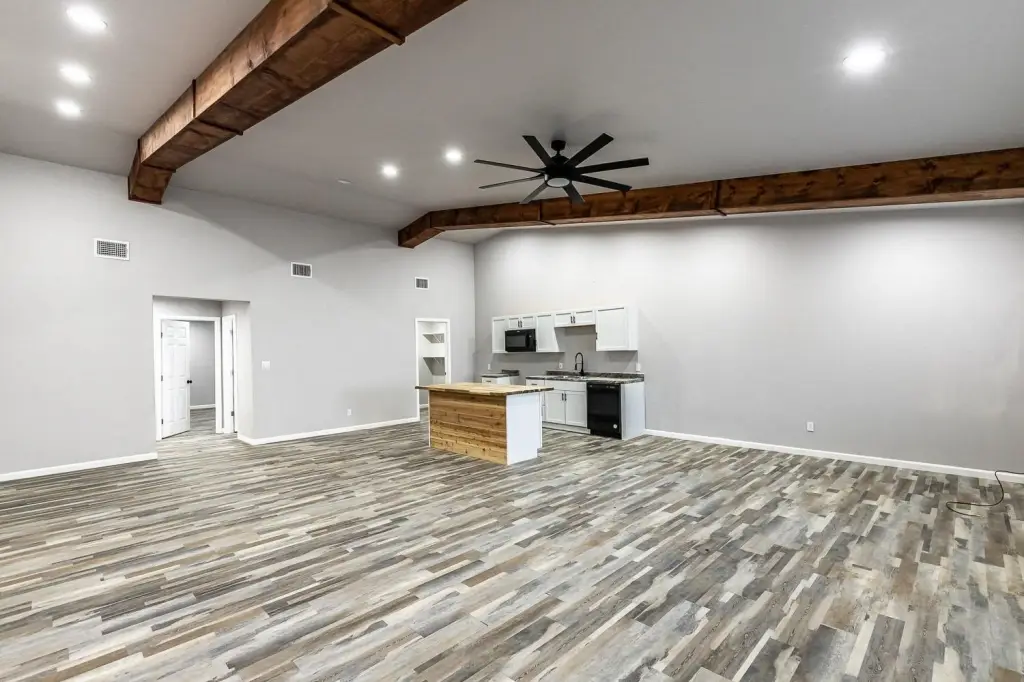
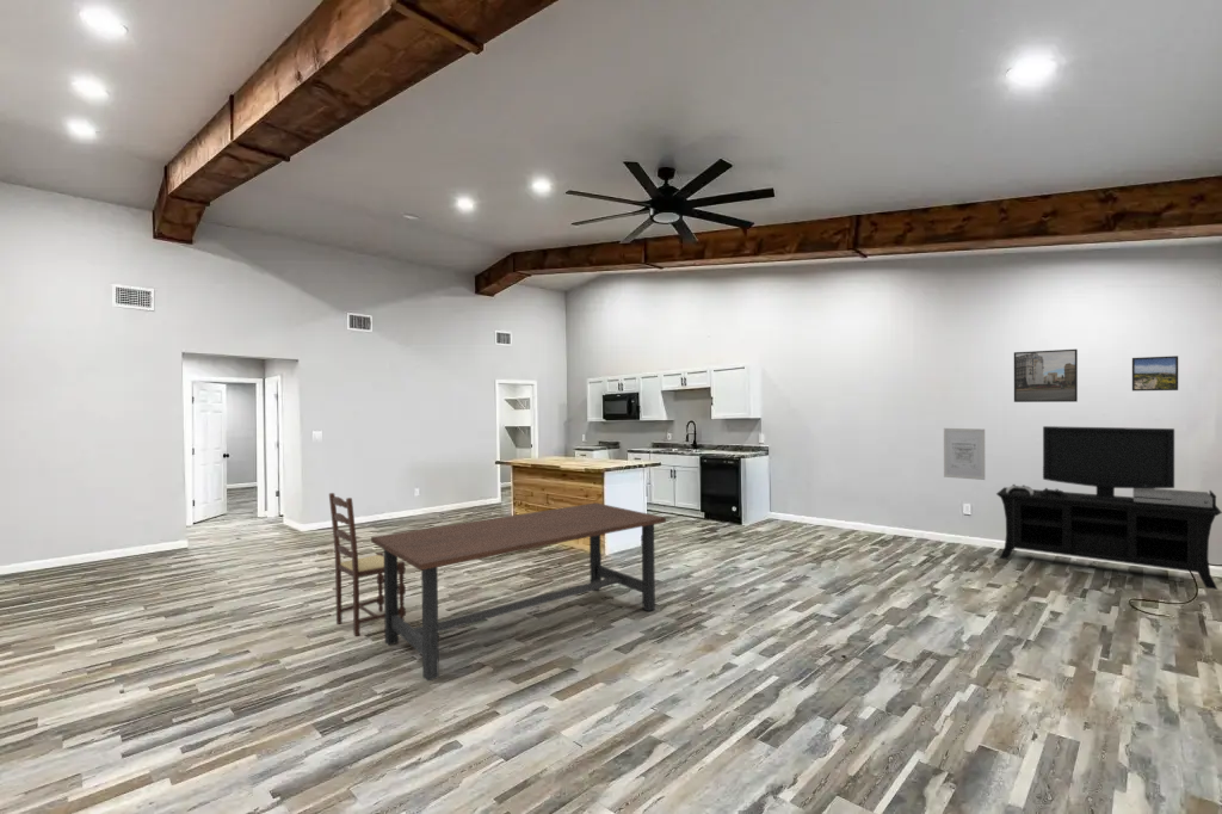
+ media console (1098, 497)
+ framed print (1044, 376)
+ wall art (963, 454)
+ dining chair (368, 557)
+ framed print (1154, 374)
+ dining table (533, 597)
